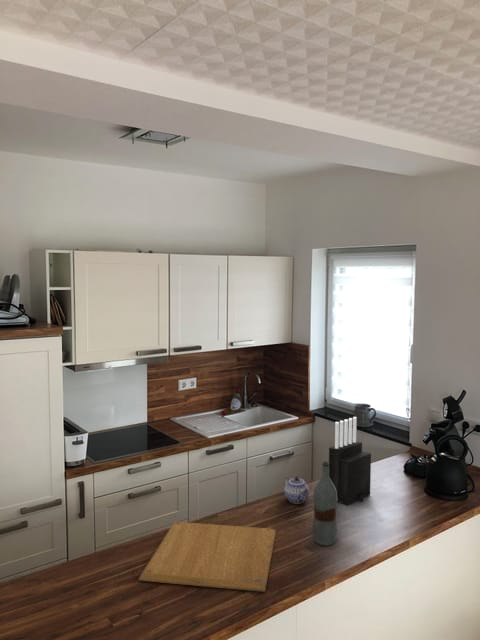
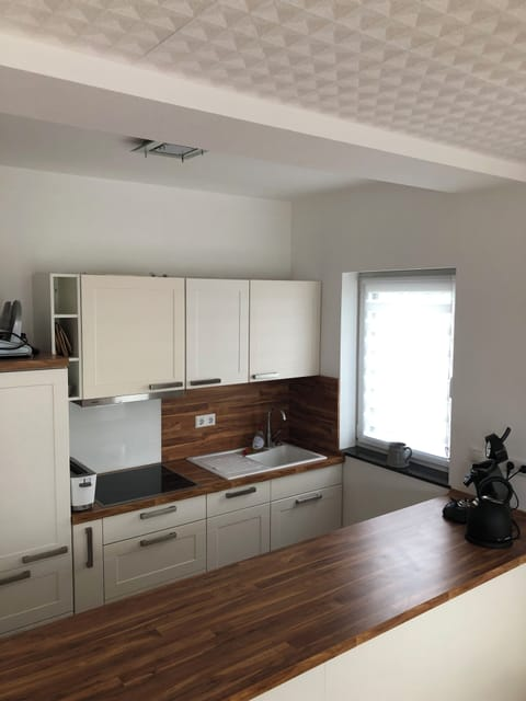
- knife block (352, 459)
- teapot (296, 488)
- chopping board (213, 551)
- bottle (325, 501)
